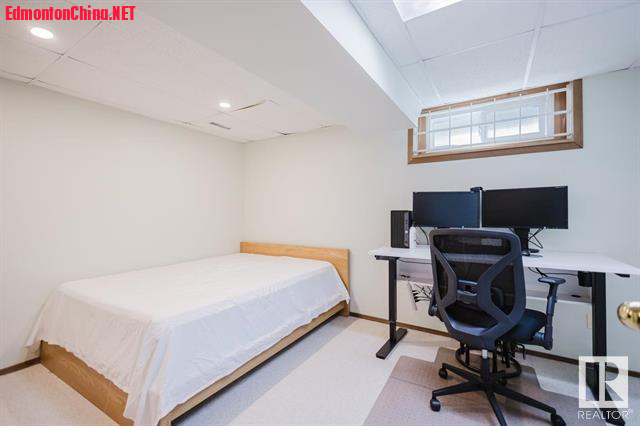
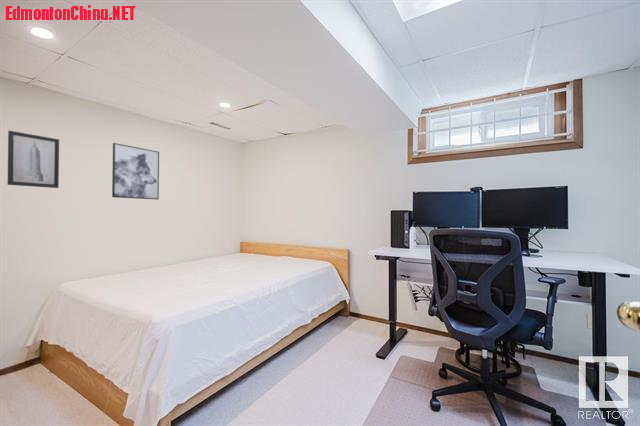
+ wall art (34, 160)
+ wall art (137, 173)
